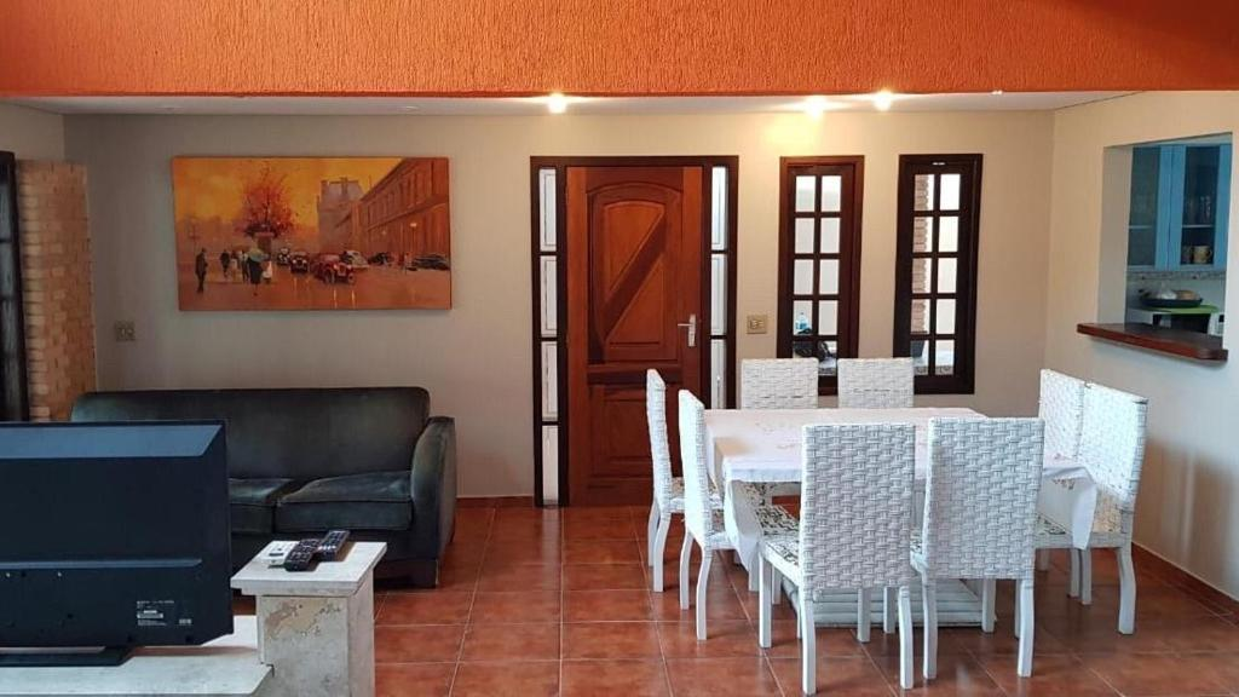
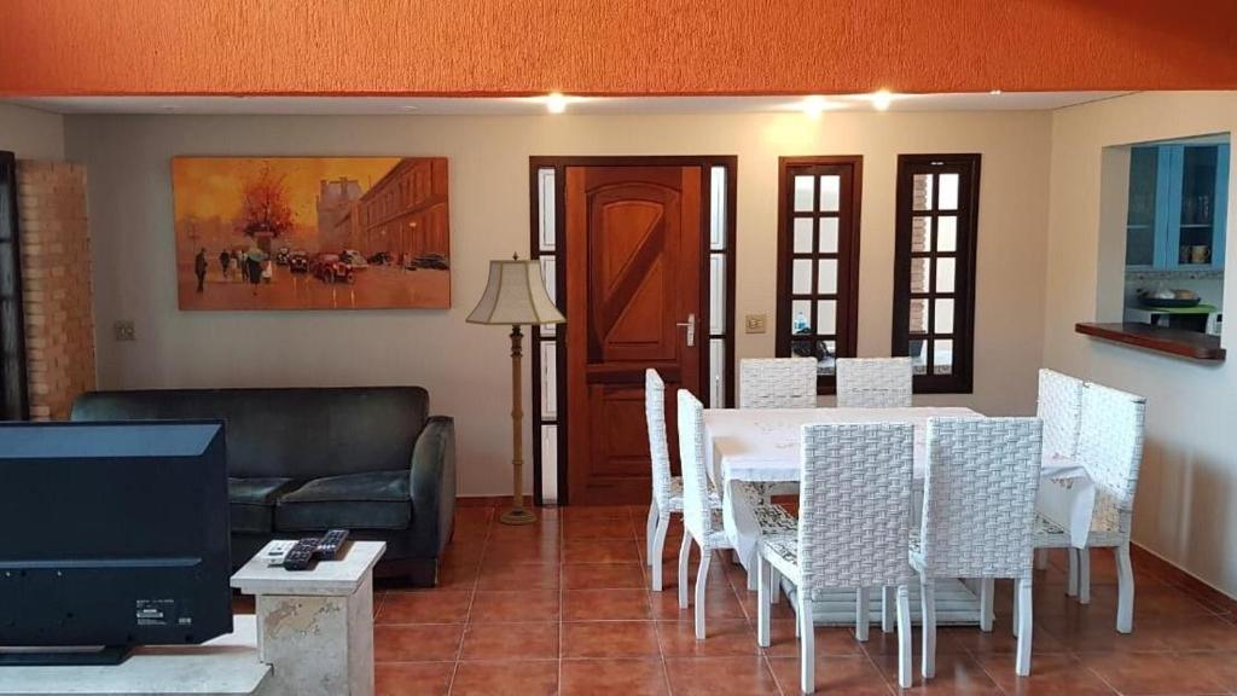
+ floor lamp (516, 387)
